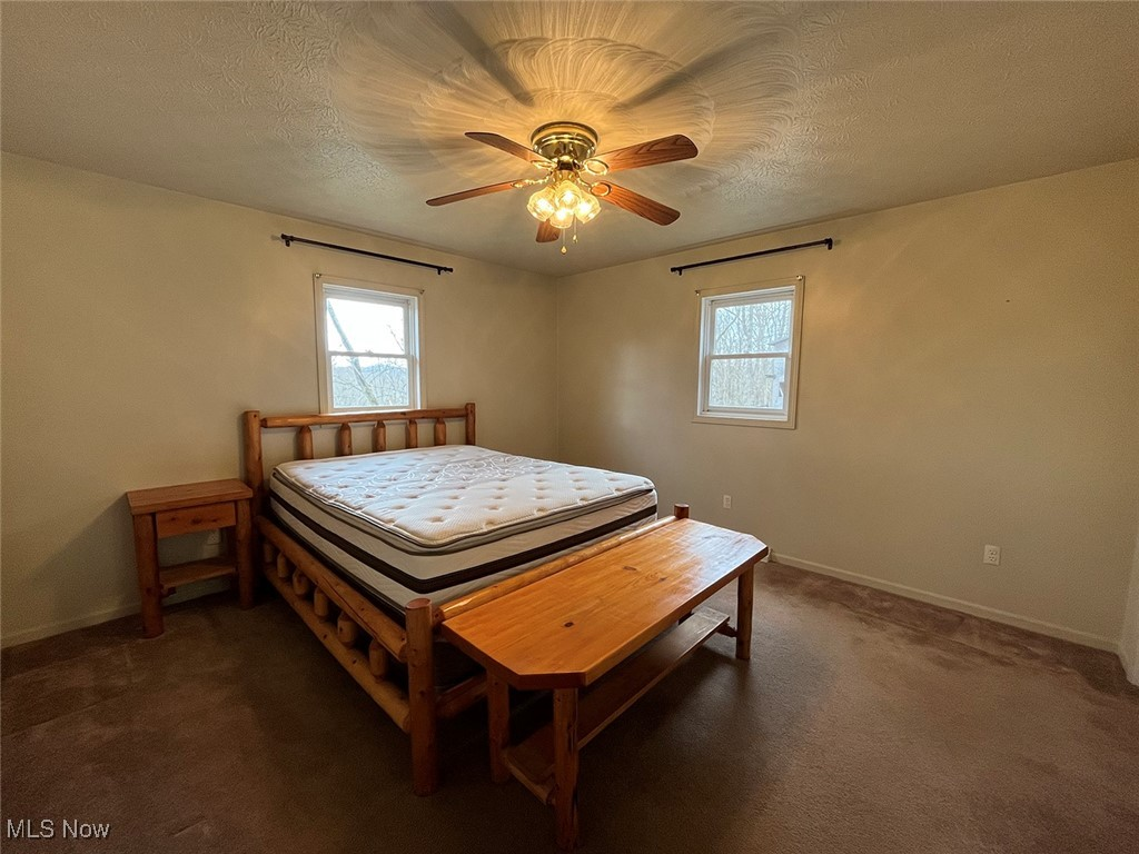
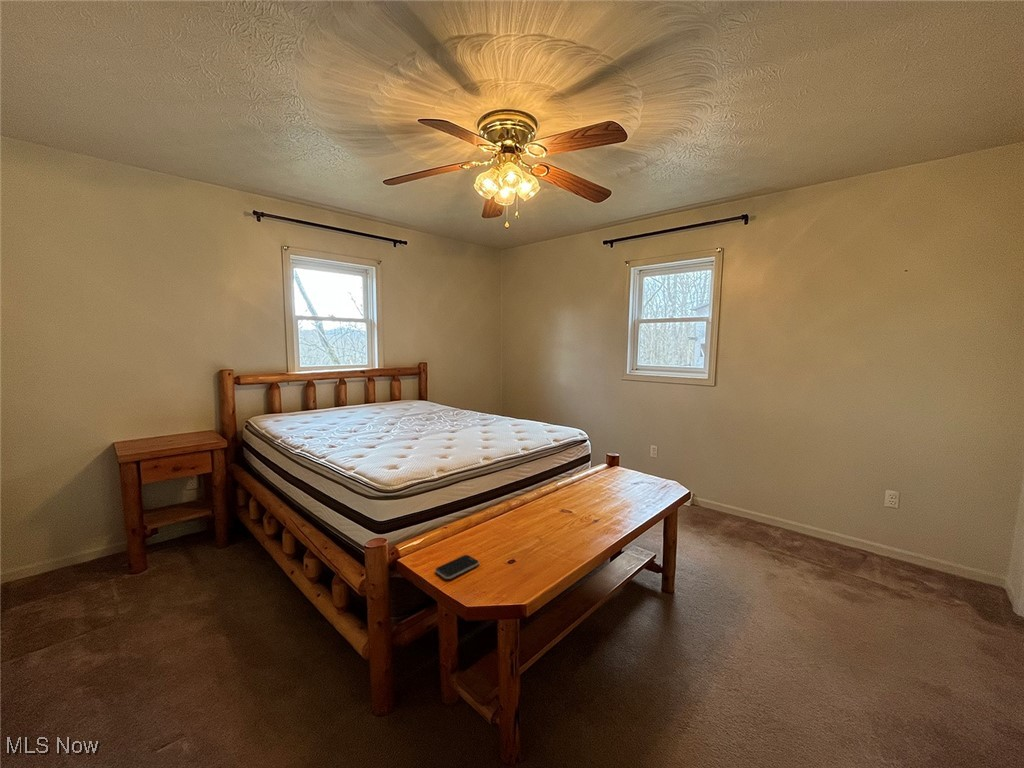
+ smartphone (457, 566)
